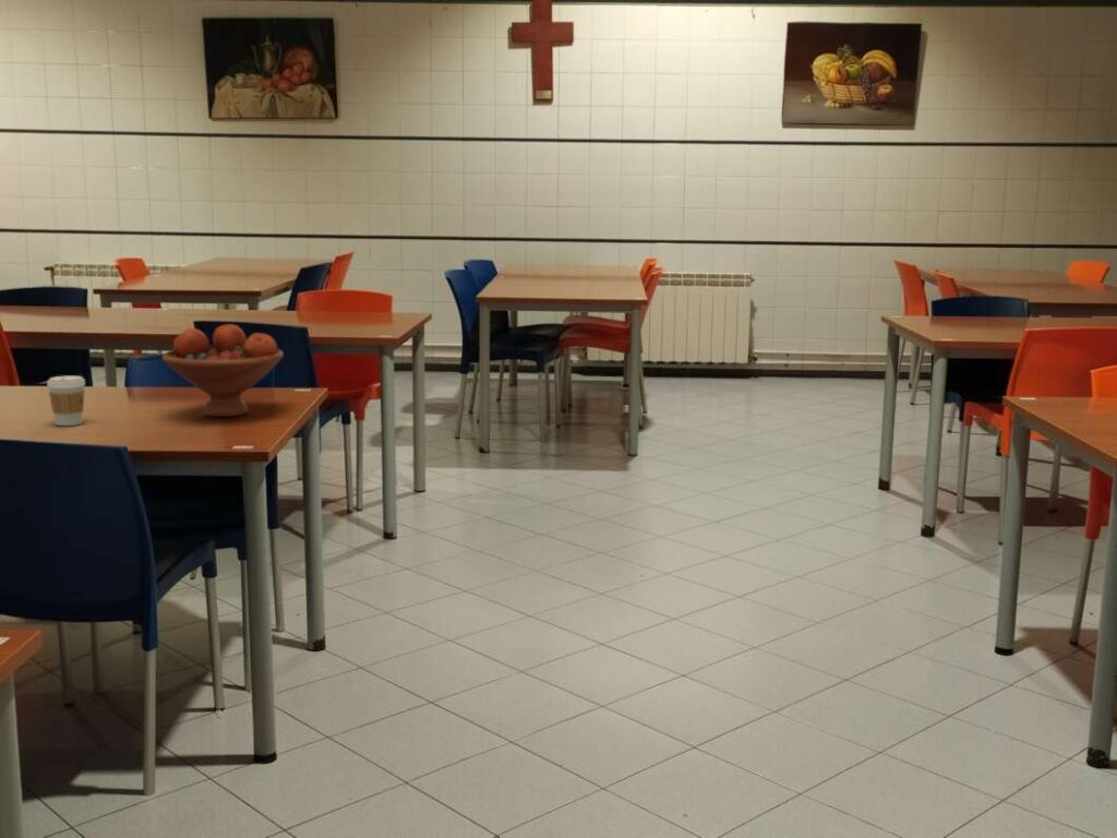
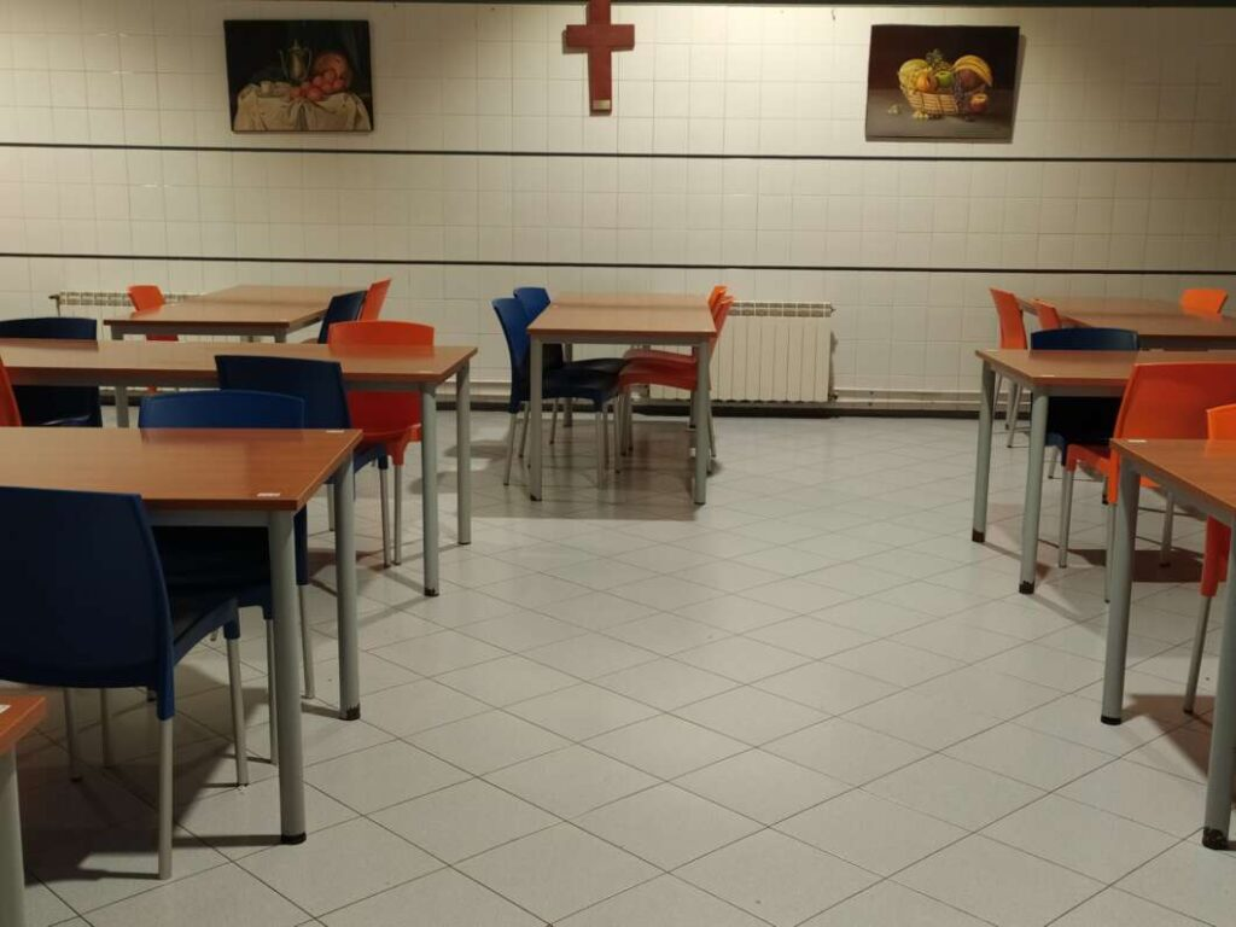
- coffee cup (67, 399)
- fruit bowl (224, 371)
